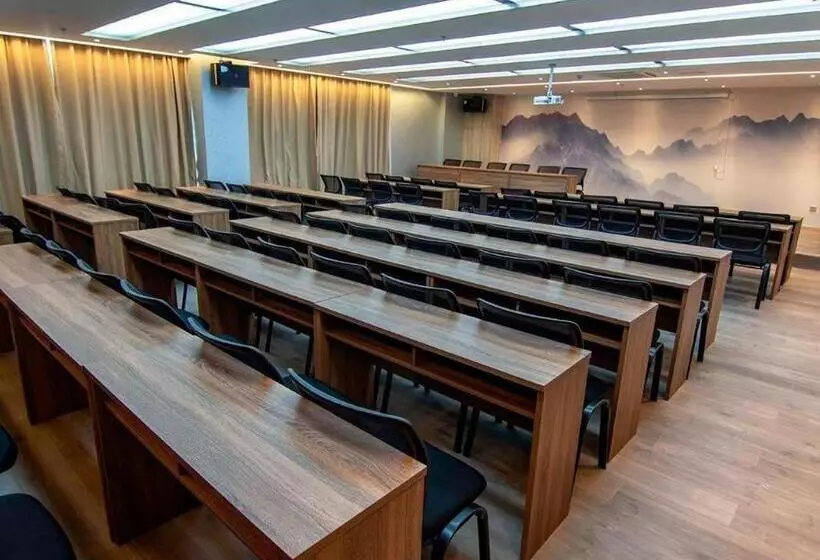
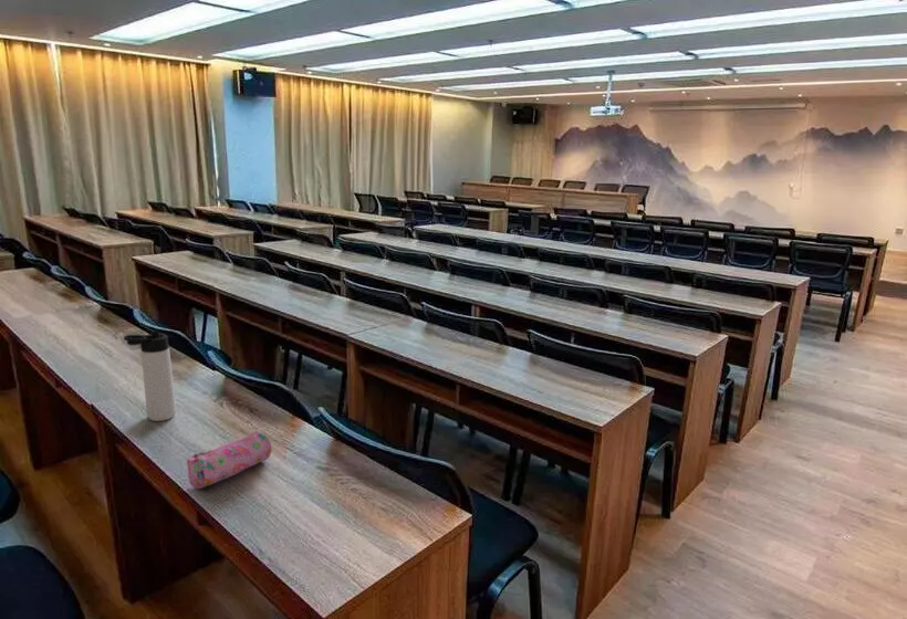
+ pencil case (229, 458)
+ thermos bottle (150, 376)
